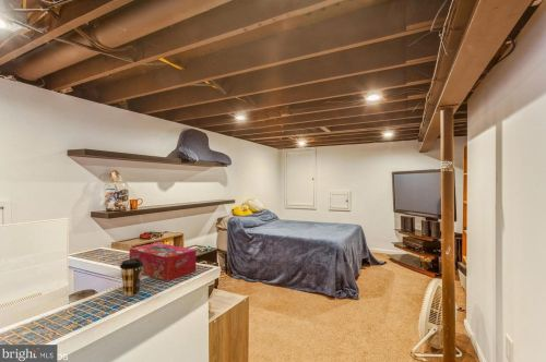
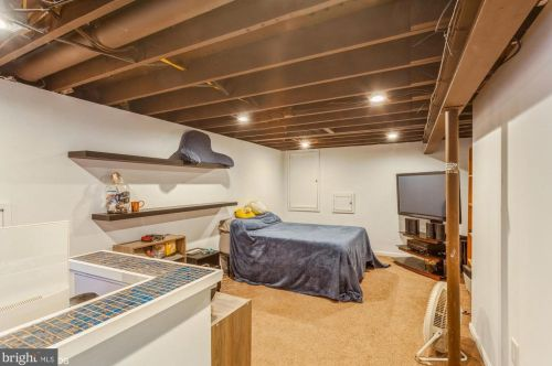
- coffee cup (131, 277)
- tissue box (162, 260)
